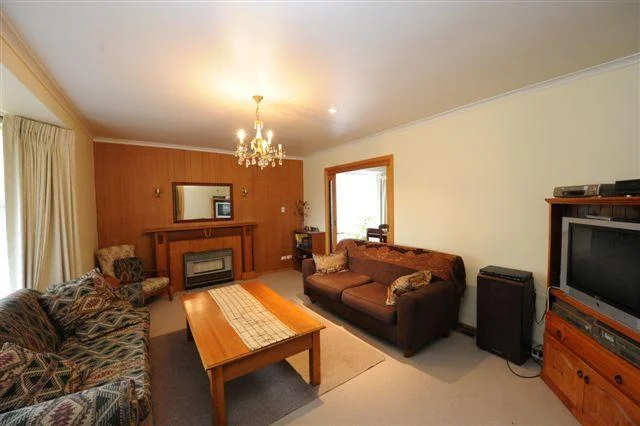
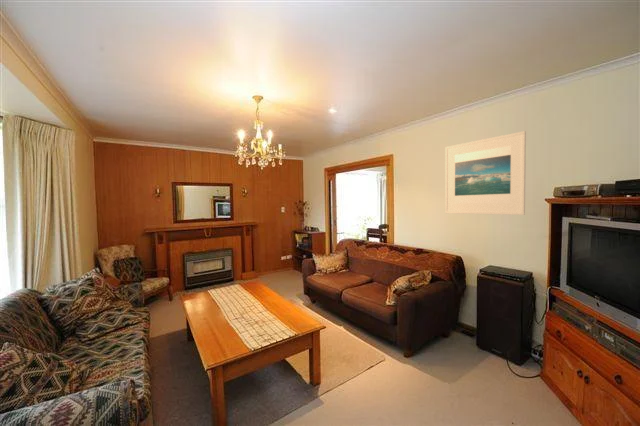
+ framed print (480, 177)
